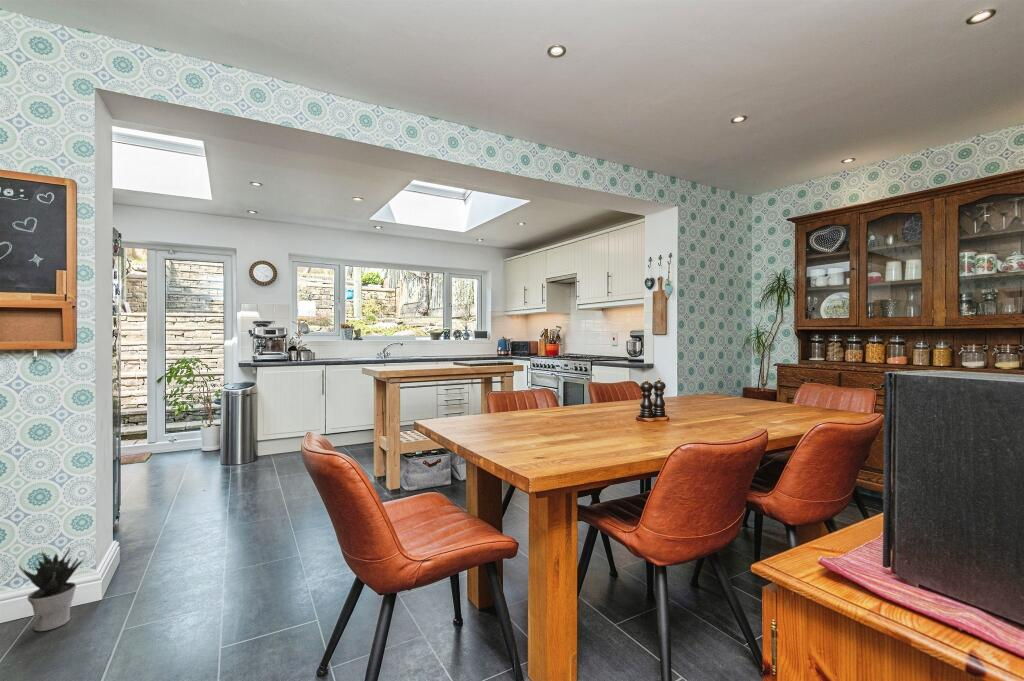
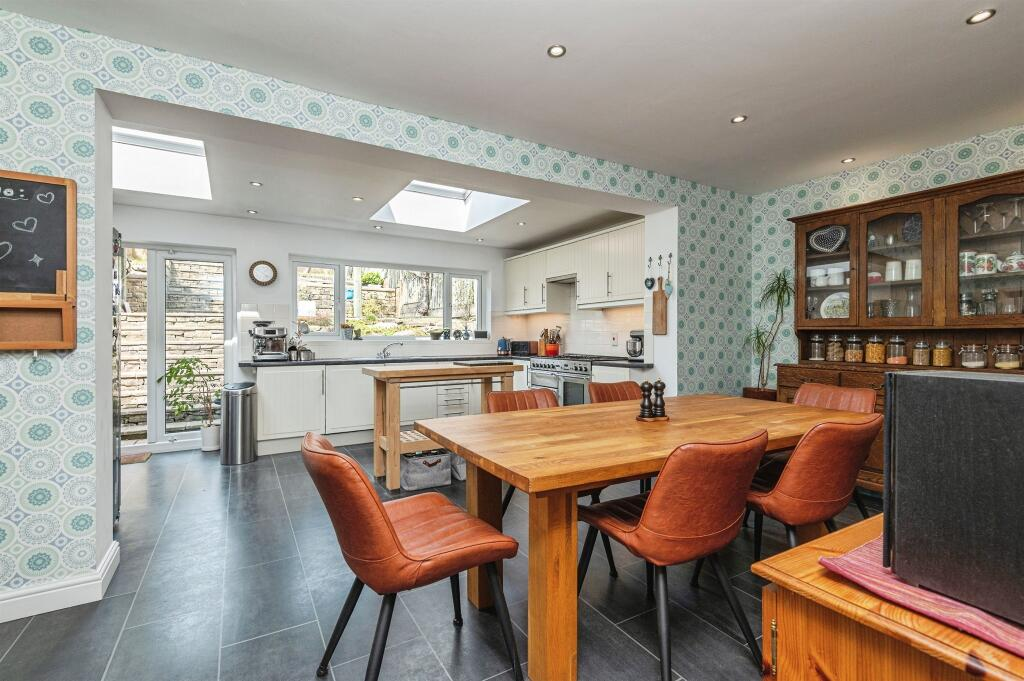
- potted plant (49, 587)
